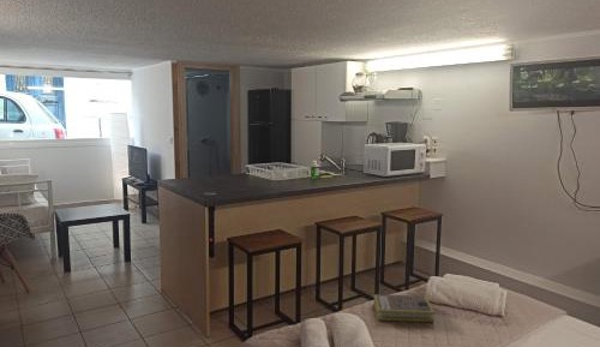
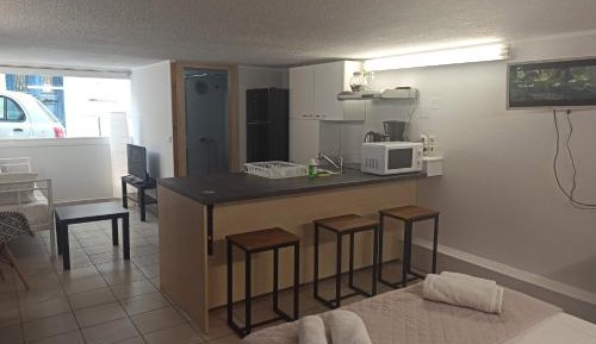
- book (402, 306)
